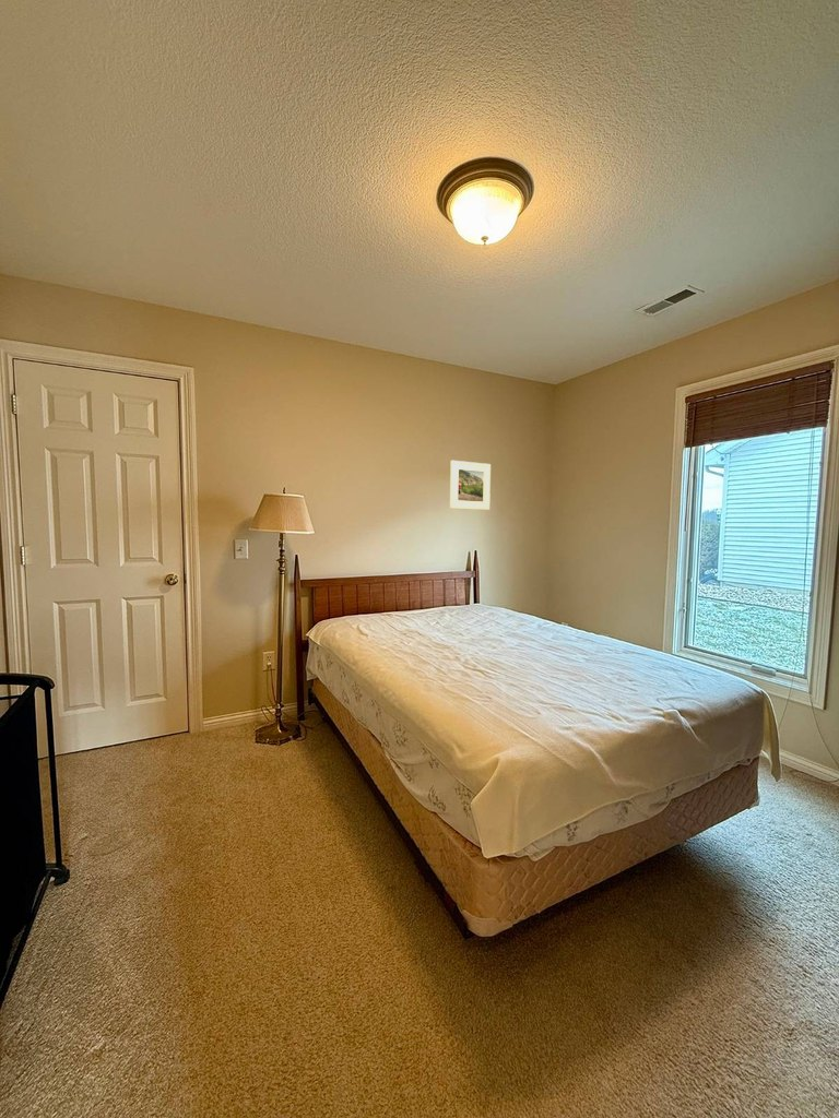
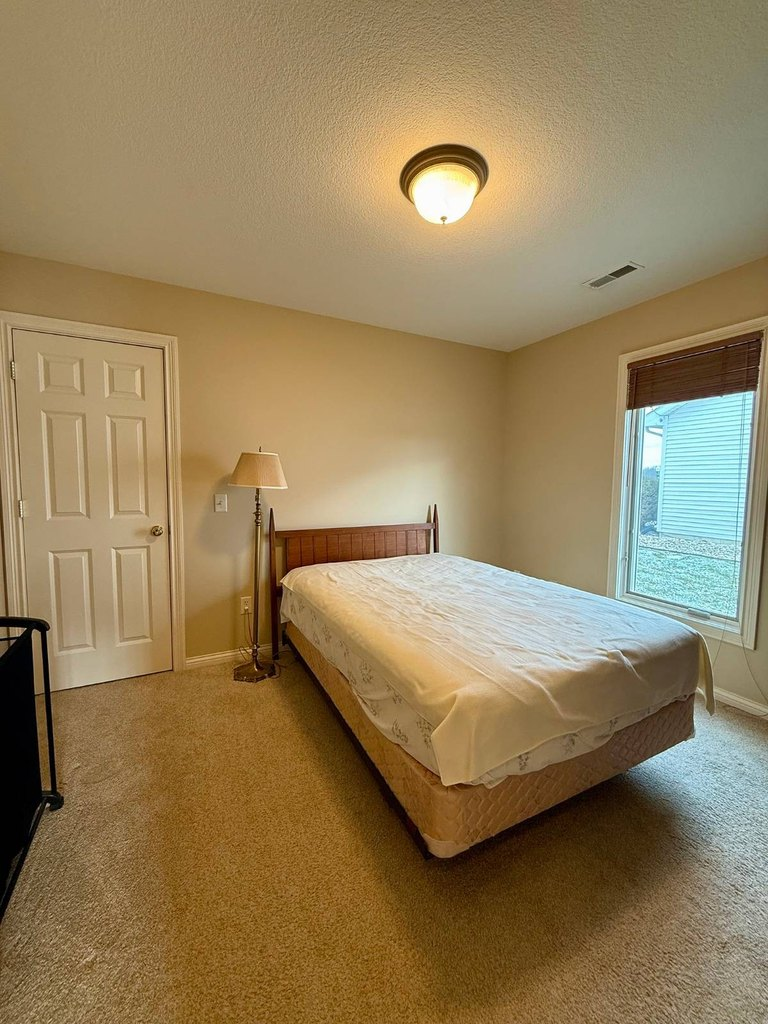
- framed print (470, 485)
